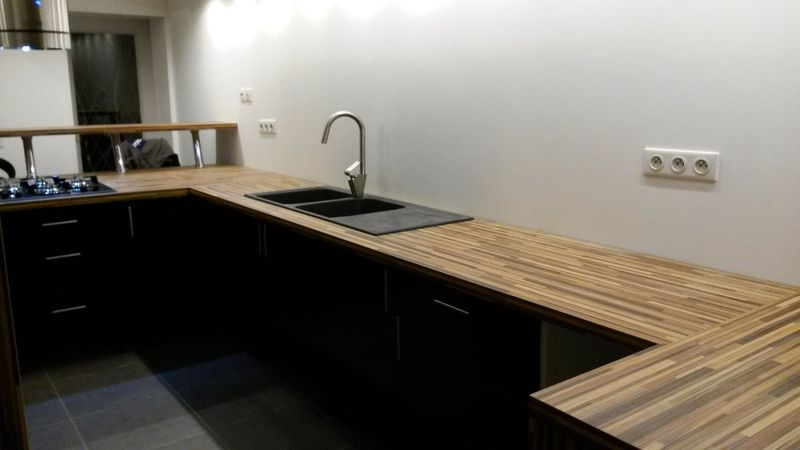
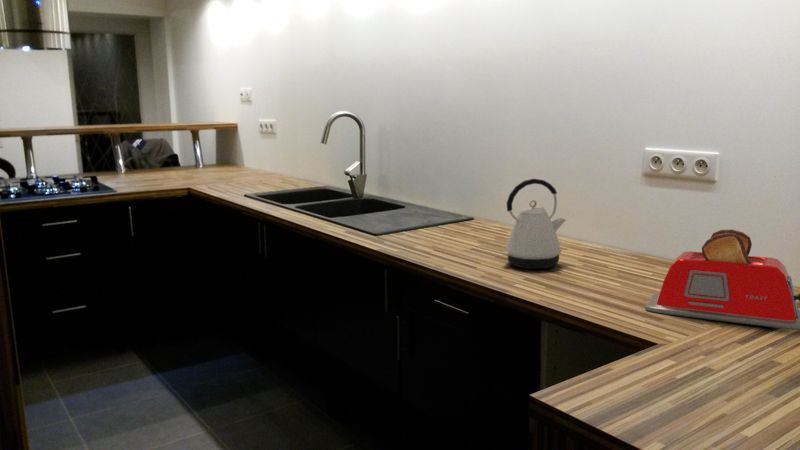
+ toaster (727, 272)
+ kettle (534, 222)
